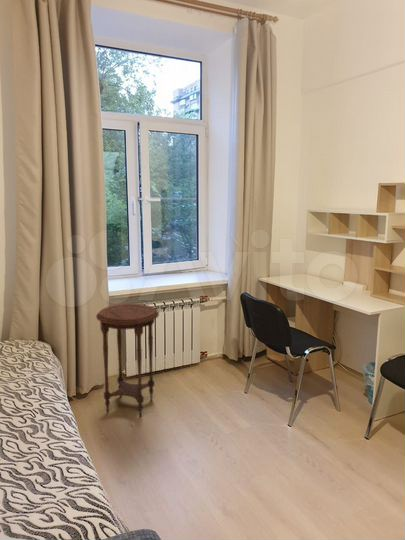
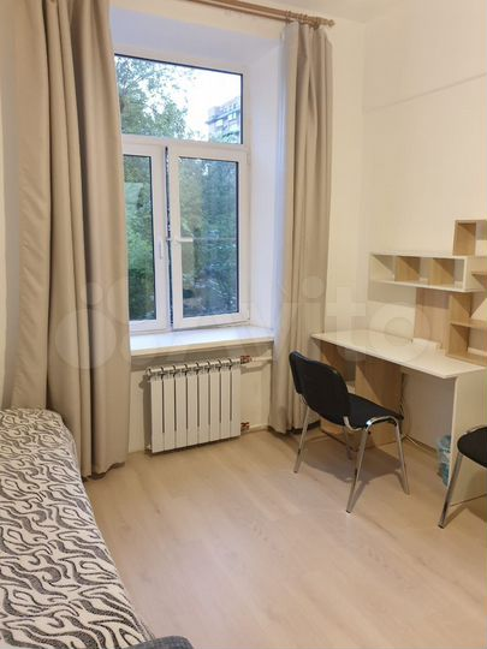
- side table (137, 359)
